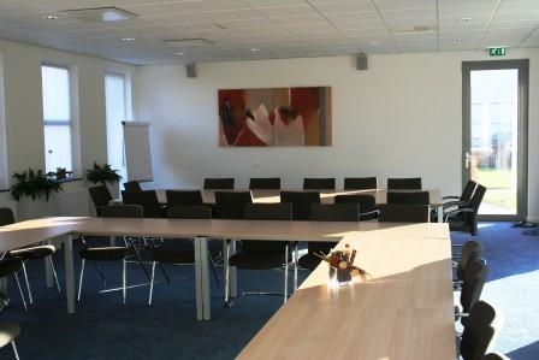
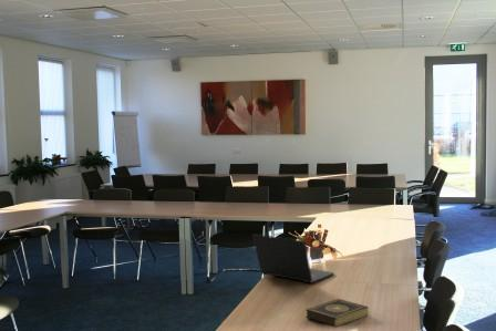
+ laptop (293, 254)
+ book (337, 311)
